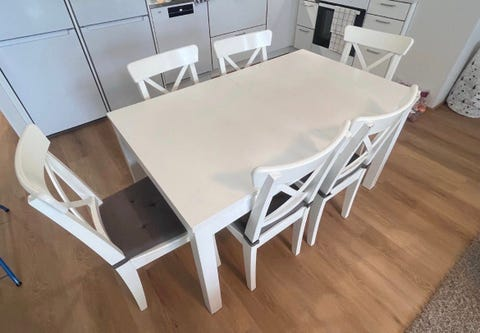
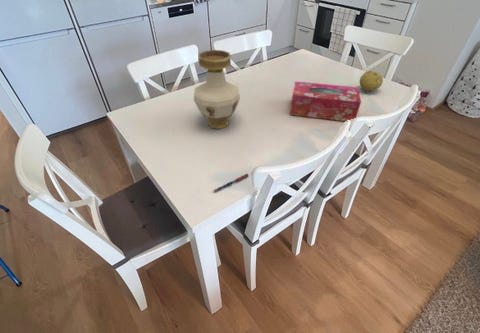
+ tissue box (323, 101)
+ vase (216, 92)
+ pen (231, 182)
+ fruit (370, 81)
